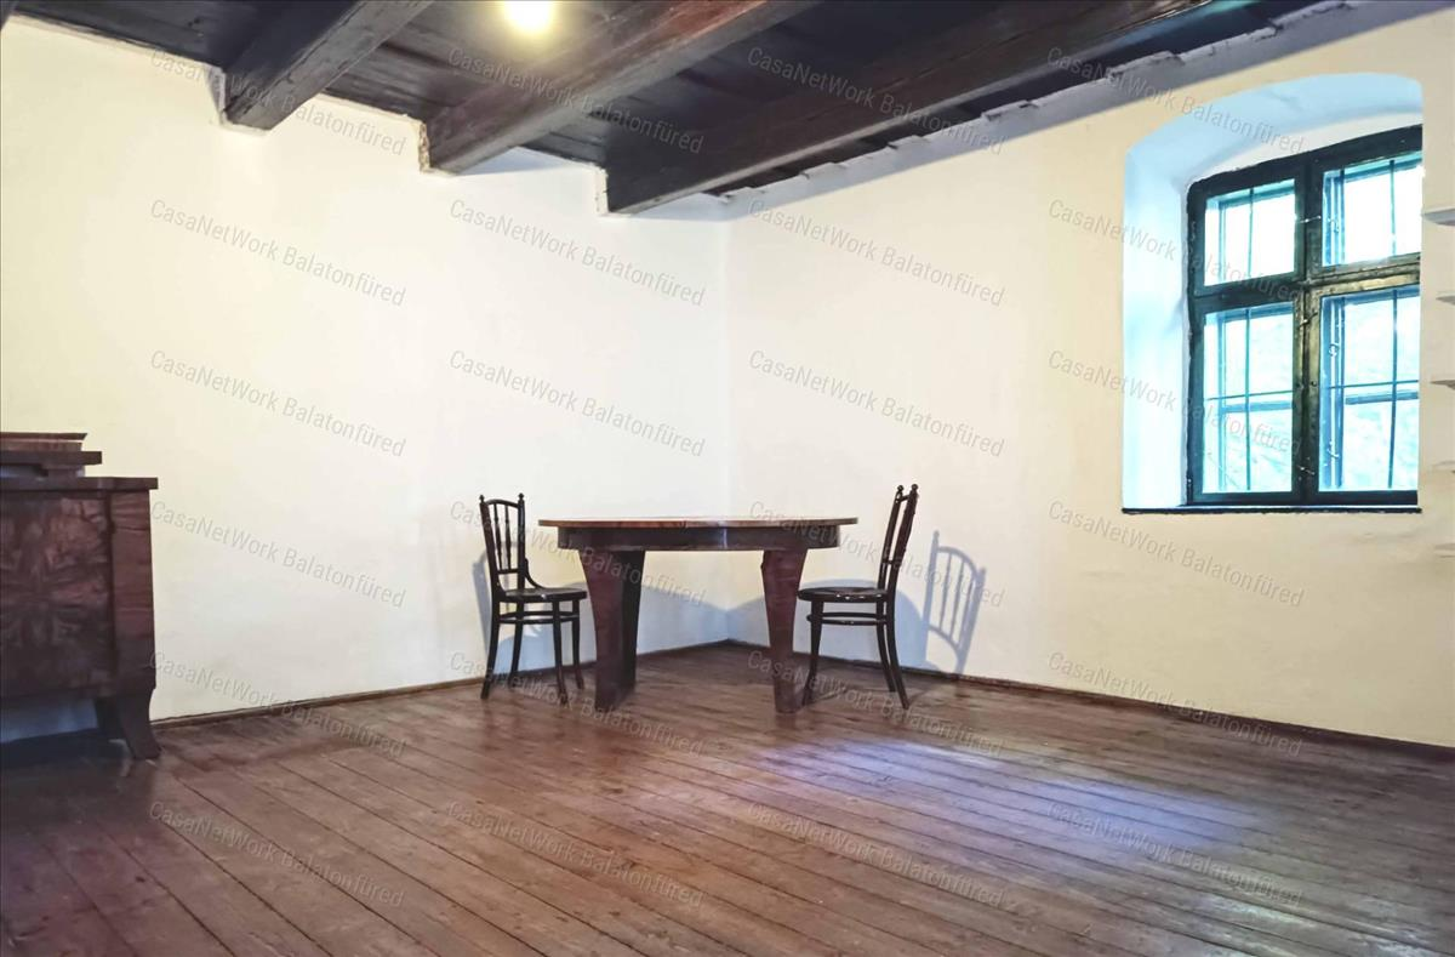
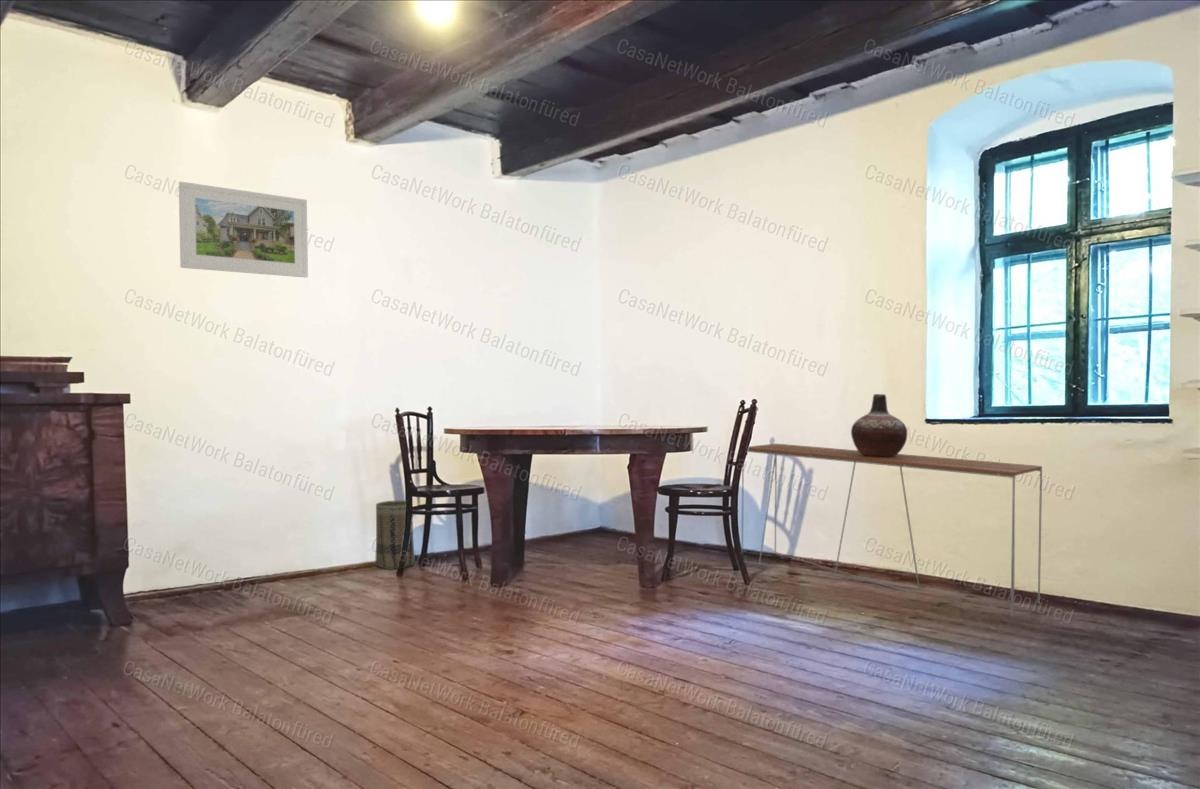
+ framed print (246, 232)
+ basket (394, 534)
+ console table (846, 514)
+ vase (878, 424)
